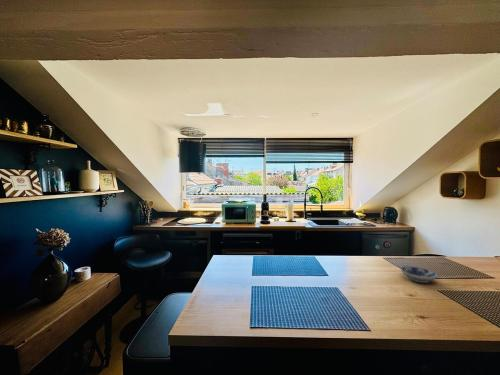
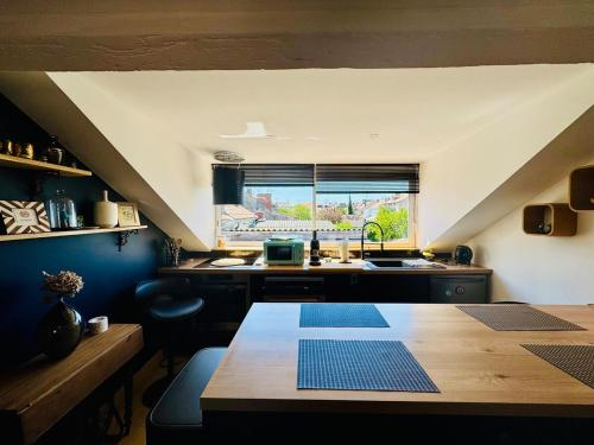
- bowl (418, 275)
